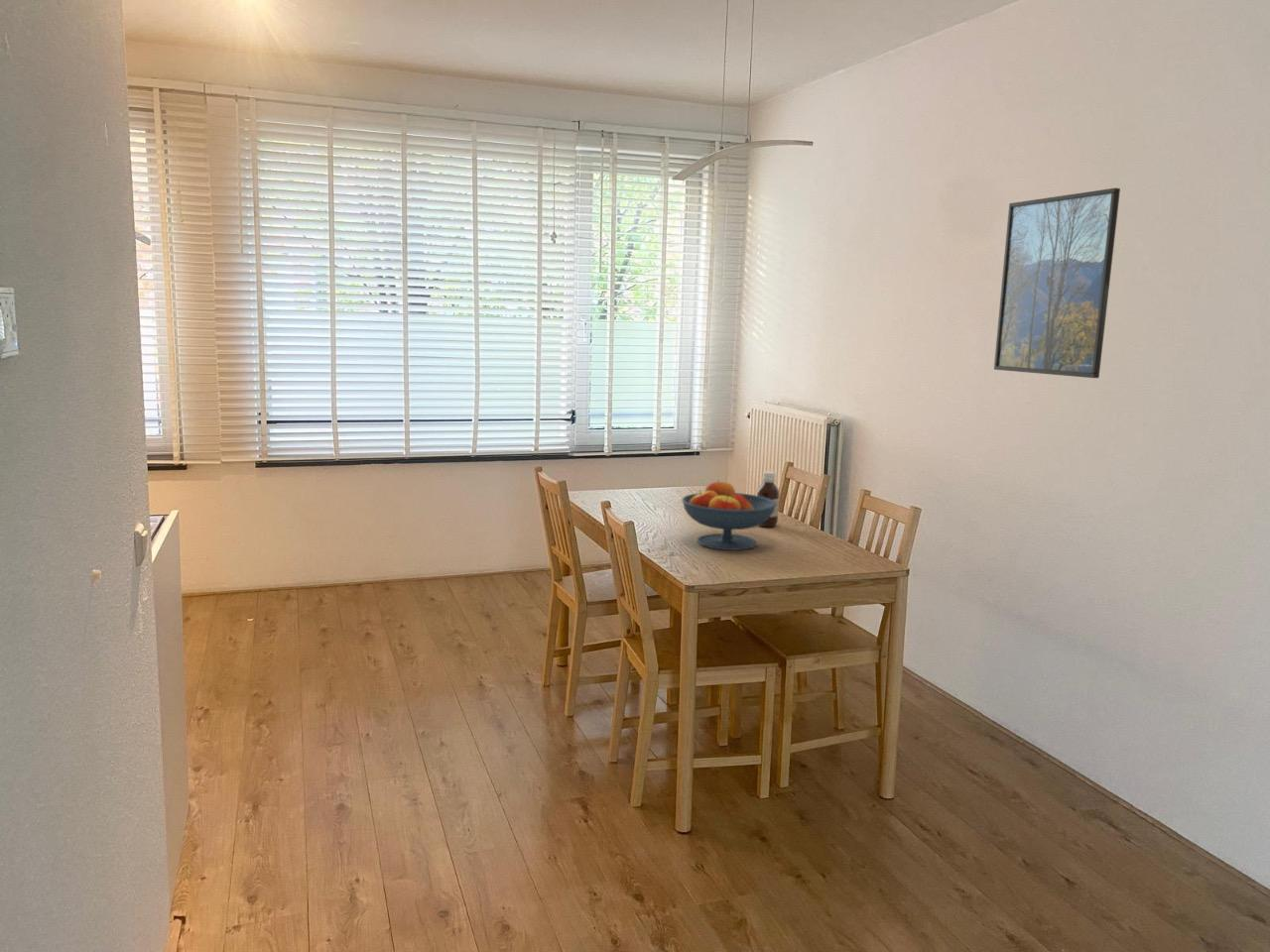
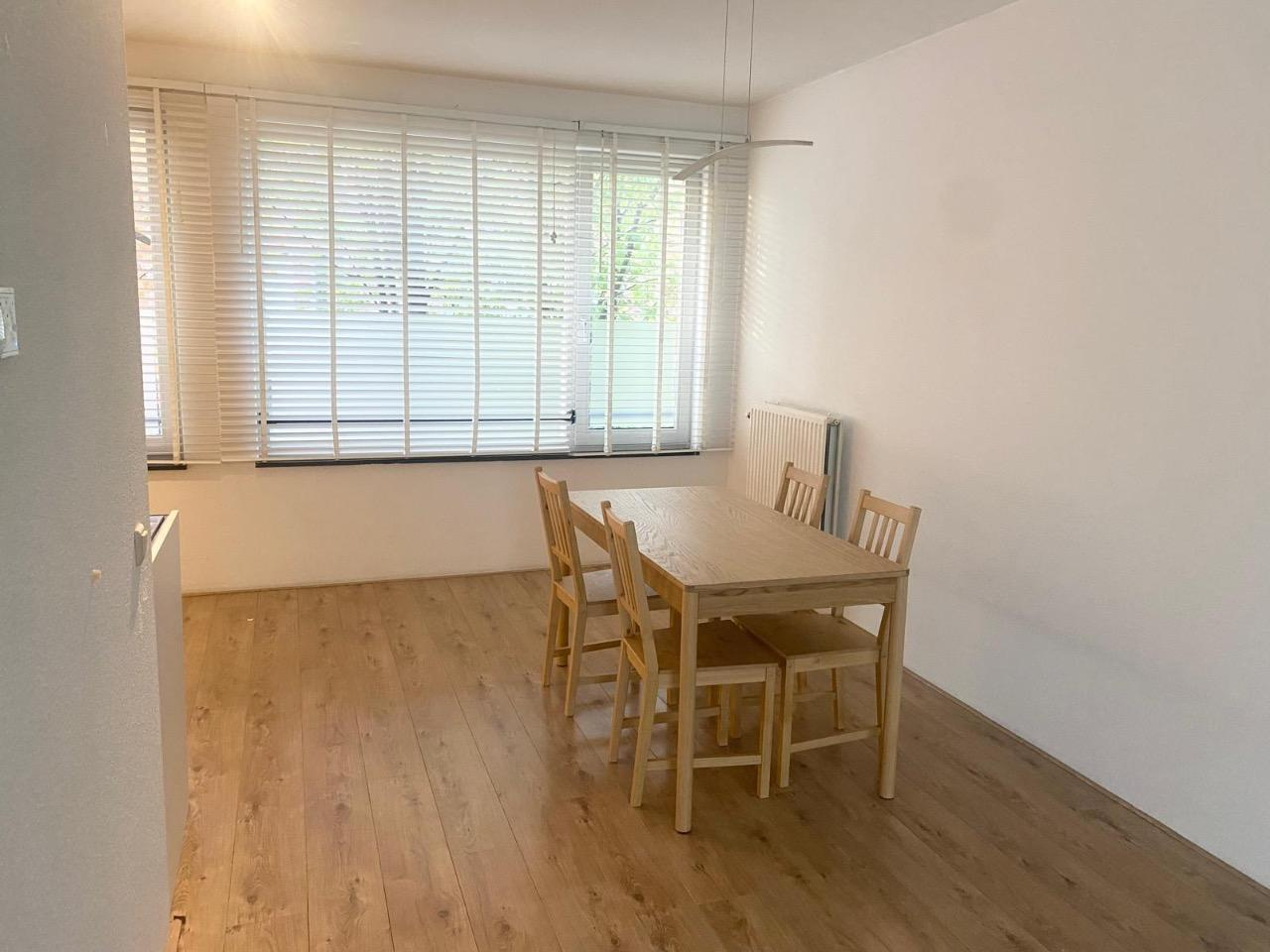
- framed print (1052, 286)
- bottle (768, 498)
- fruit bowl (727, 514)
